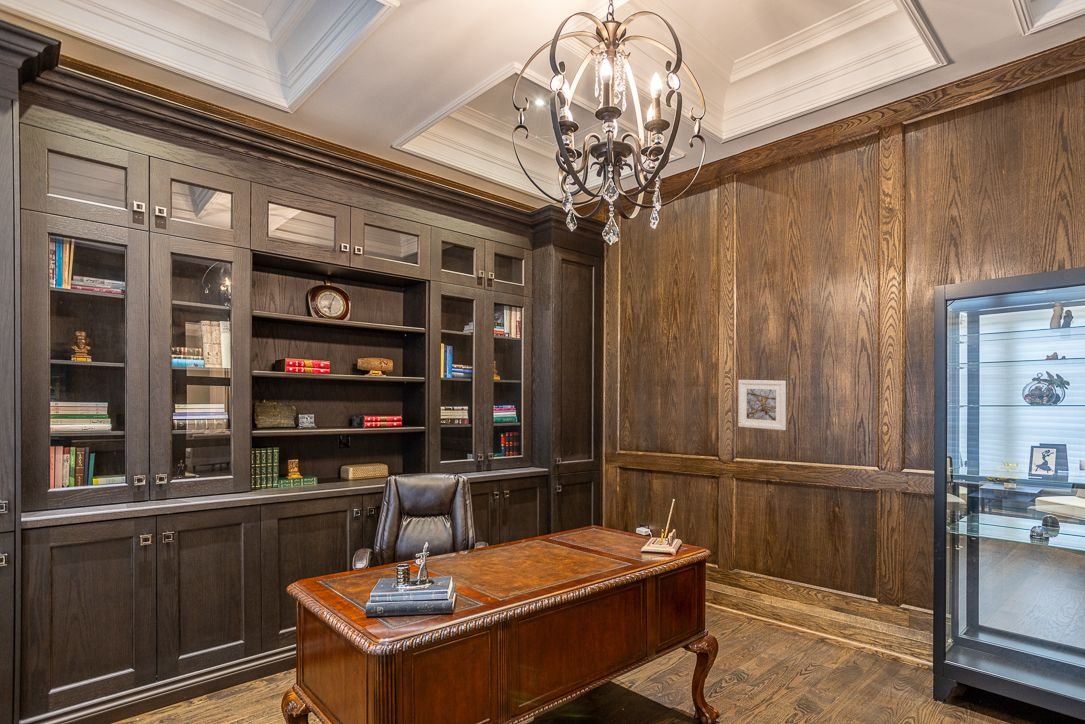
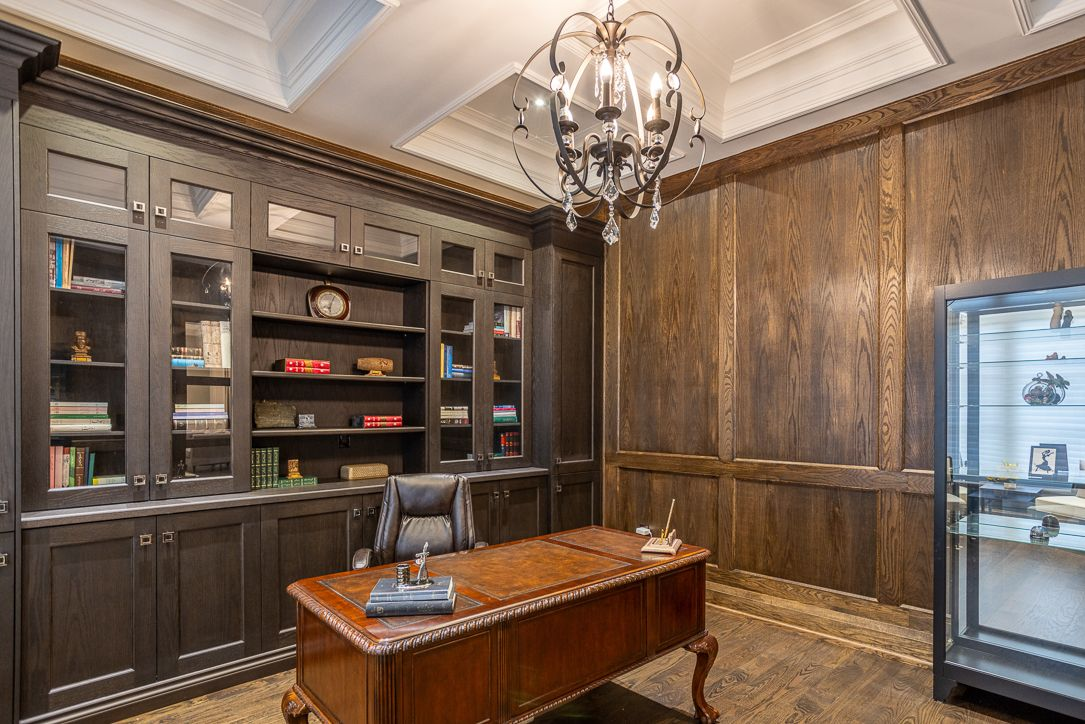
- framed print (761, 404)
